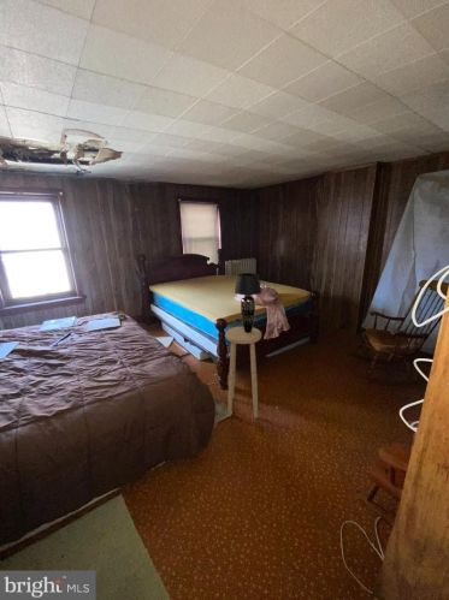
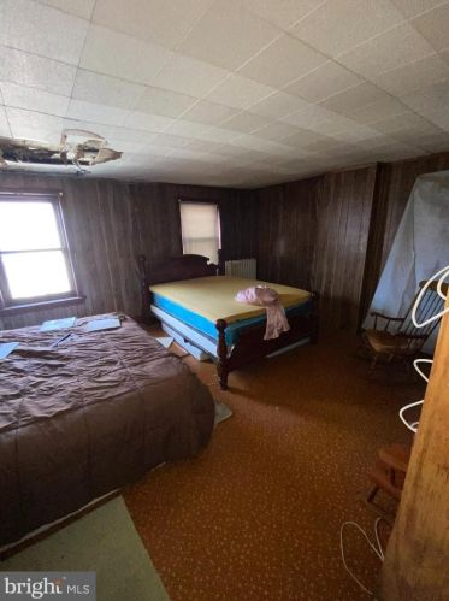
- stool (252, 370)
- table lamp (248, 303)
